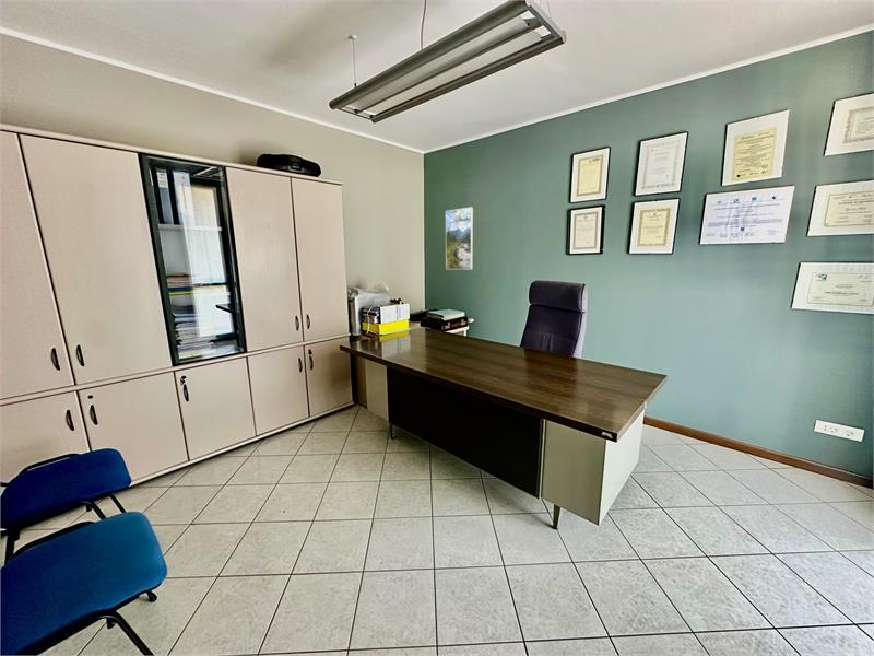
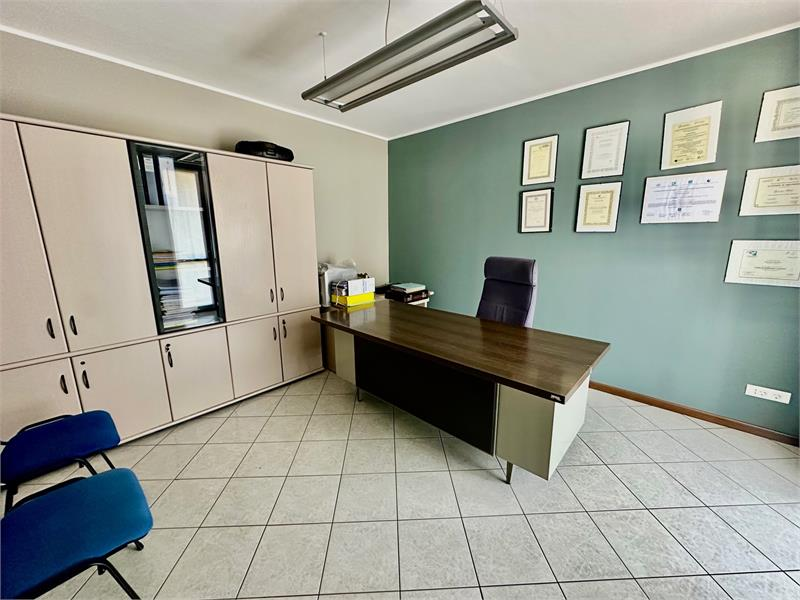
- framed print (458, 239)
